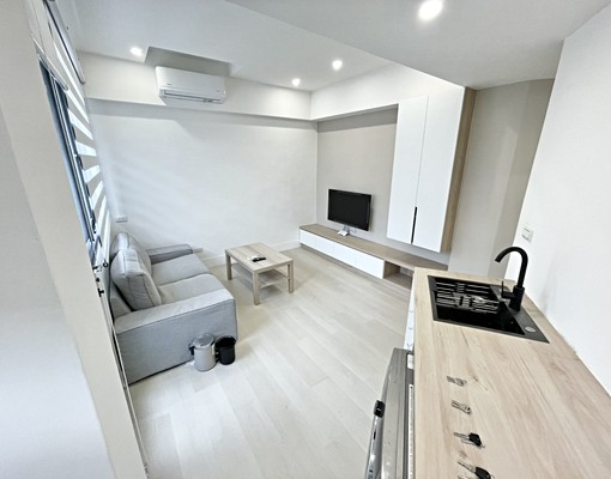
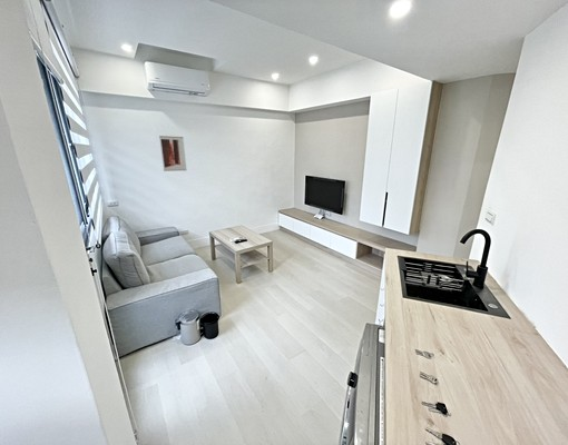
+ wall art (173, 154)
